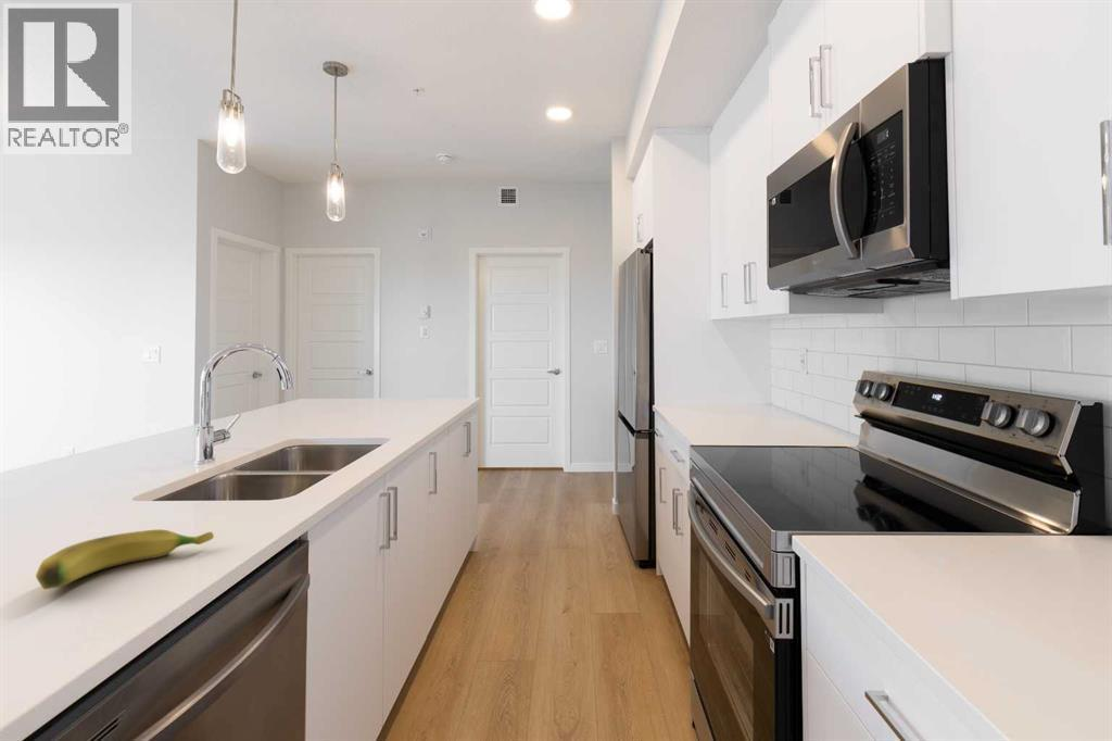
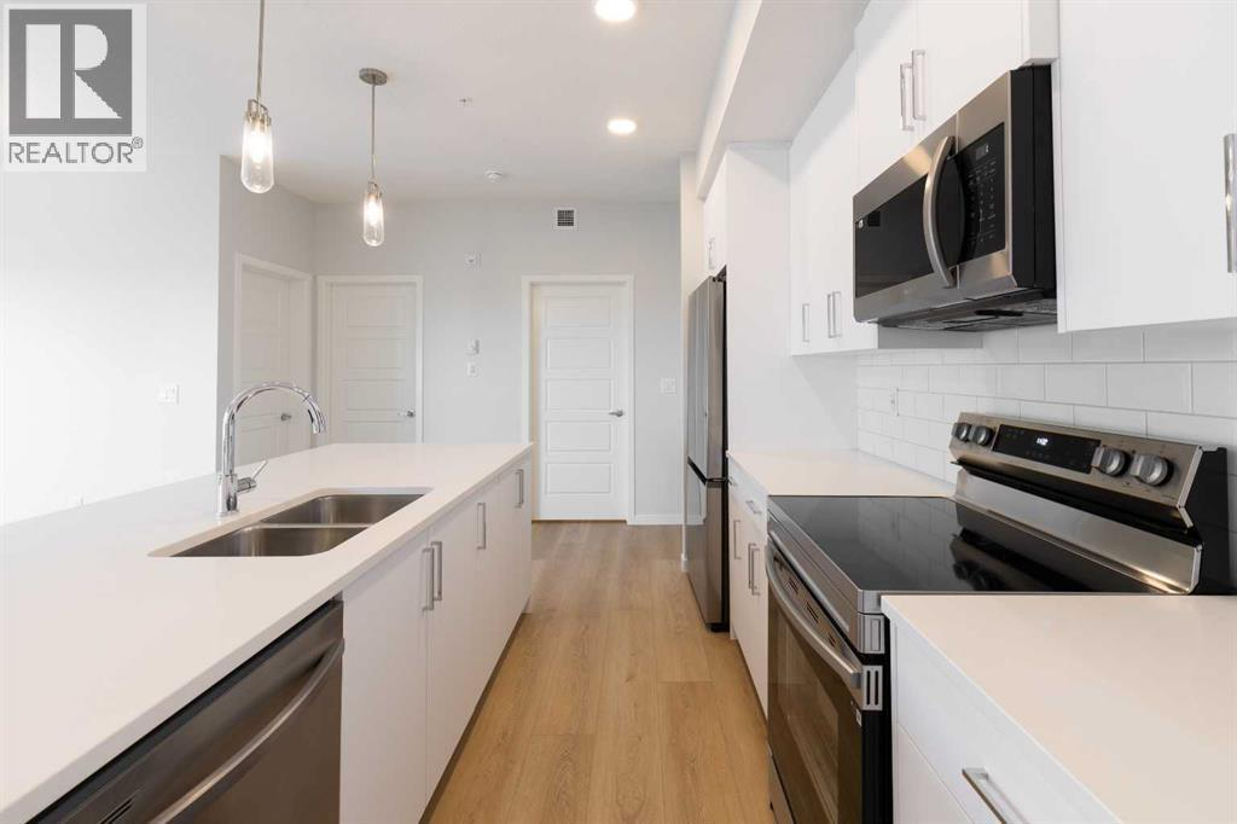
- banana (127, 554)
